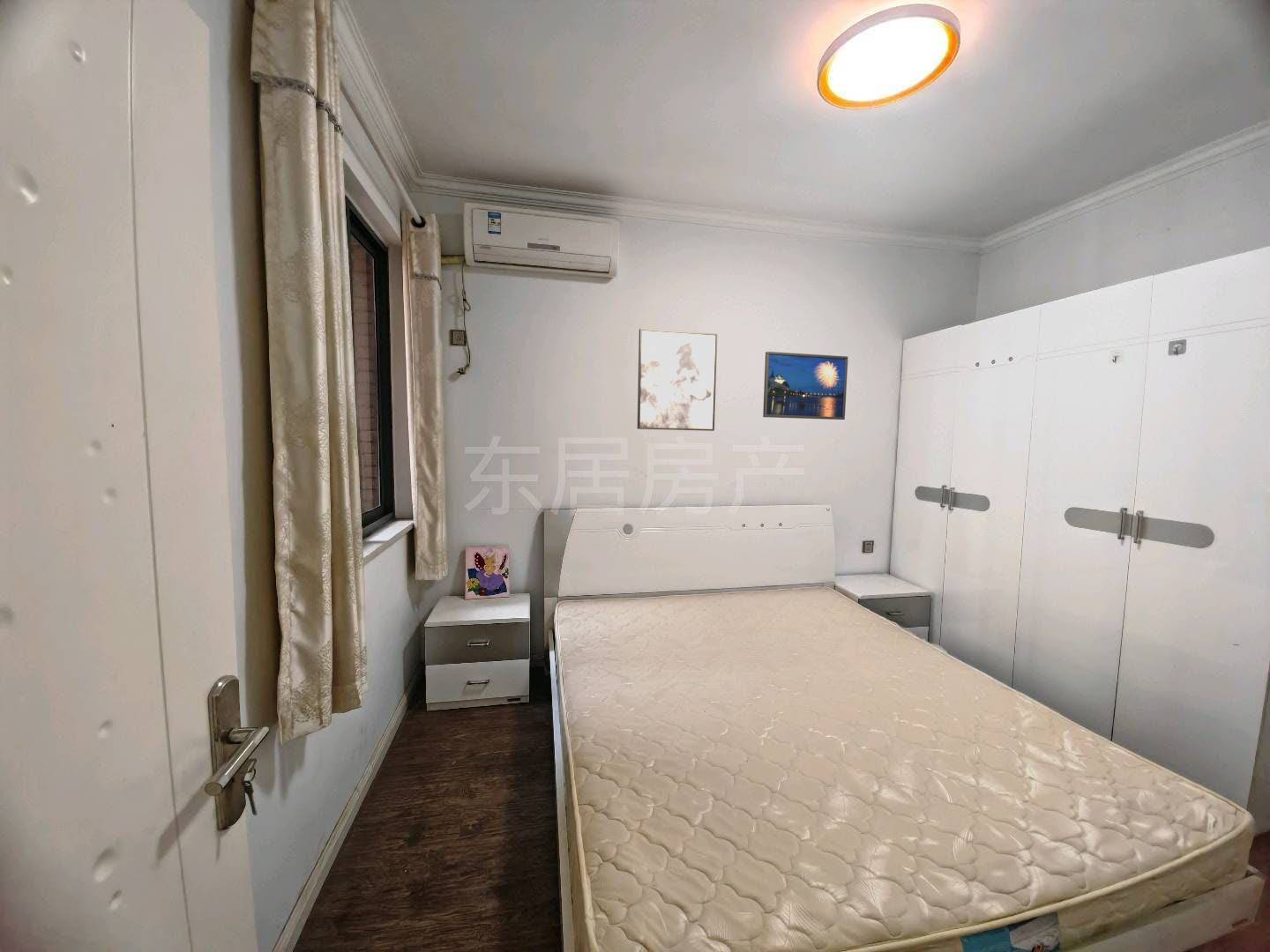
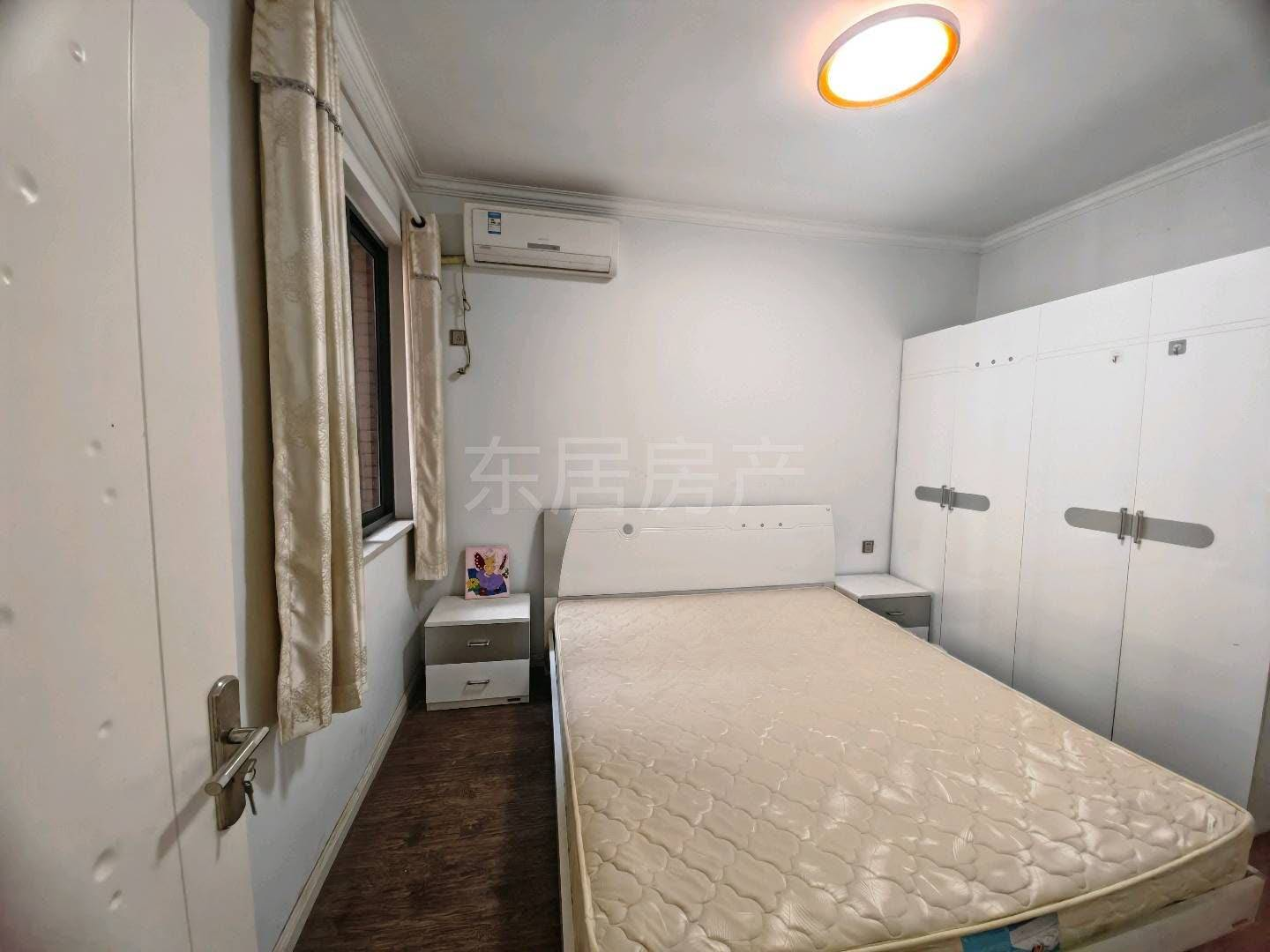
- wall art (677, 381)
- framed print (805, 386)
